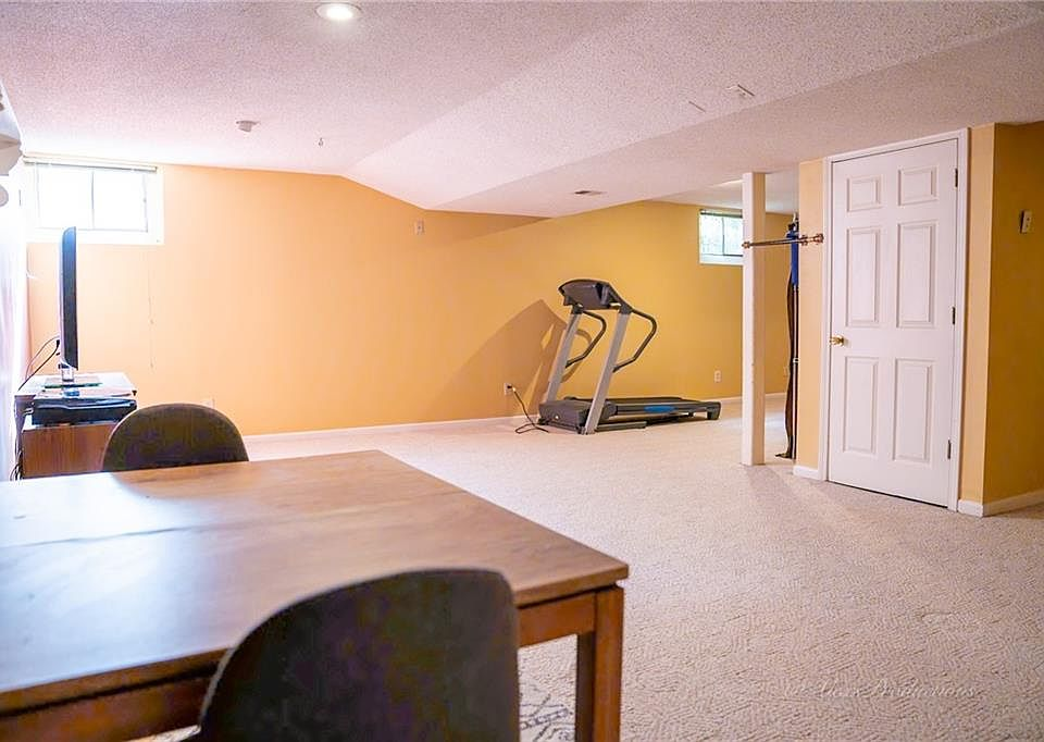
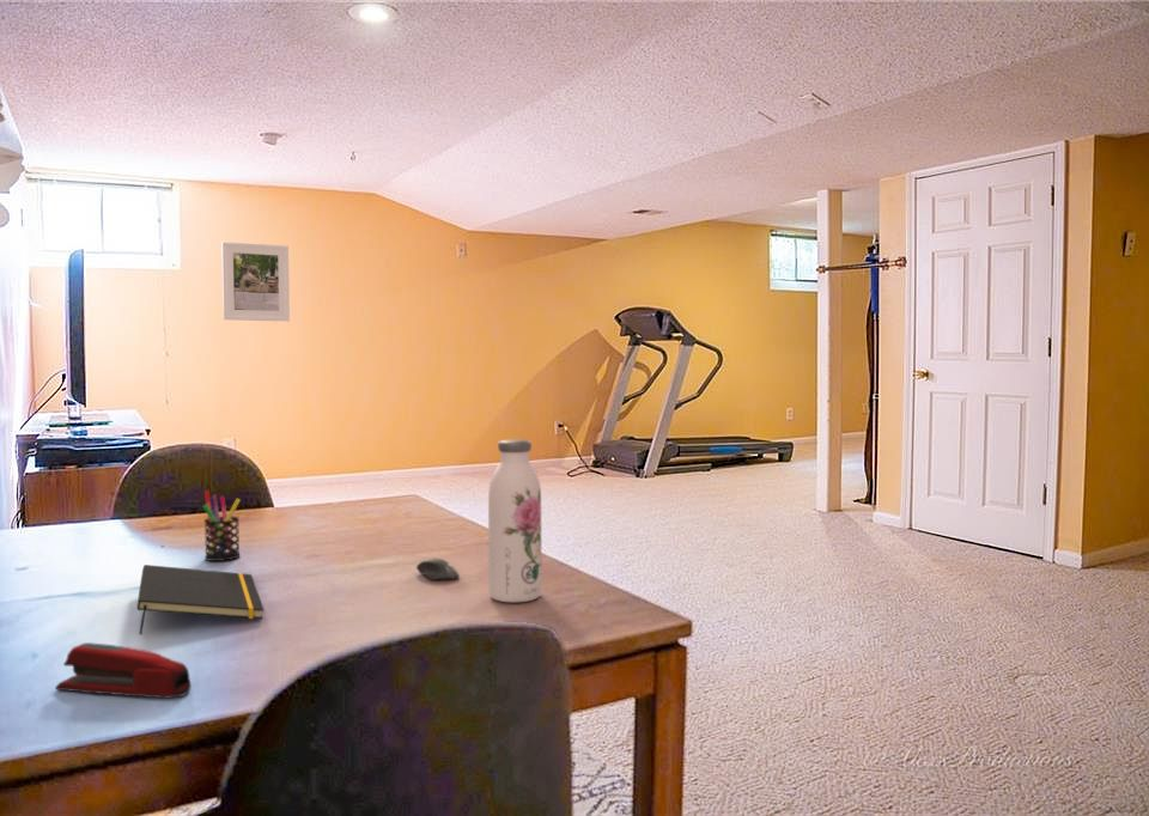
+ pen holder (217, 524)
+ water bottle (515, 518)
+ notepad (200, 590)
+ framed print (256, 281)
+ stapler (123, 668)
+ computer mouse (437, 567)
